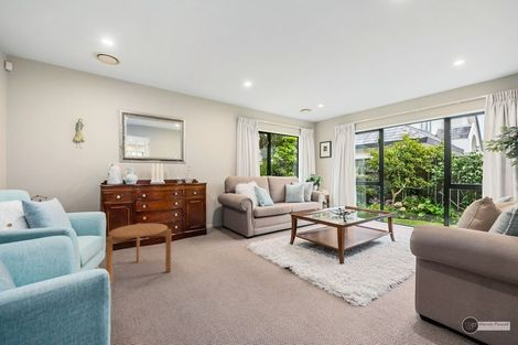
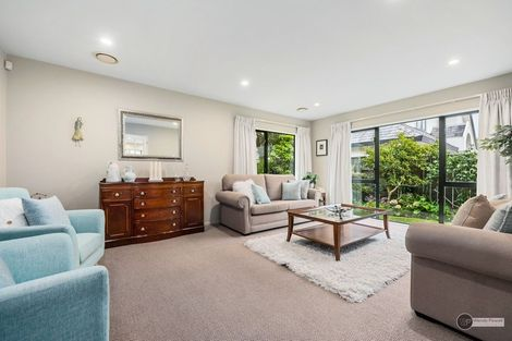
- side table (138, 249)
